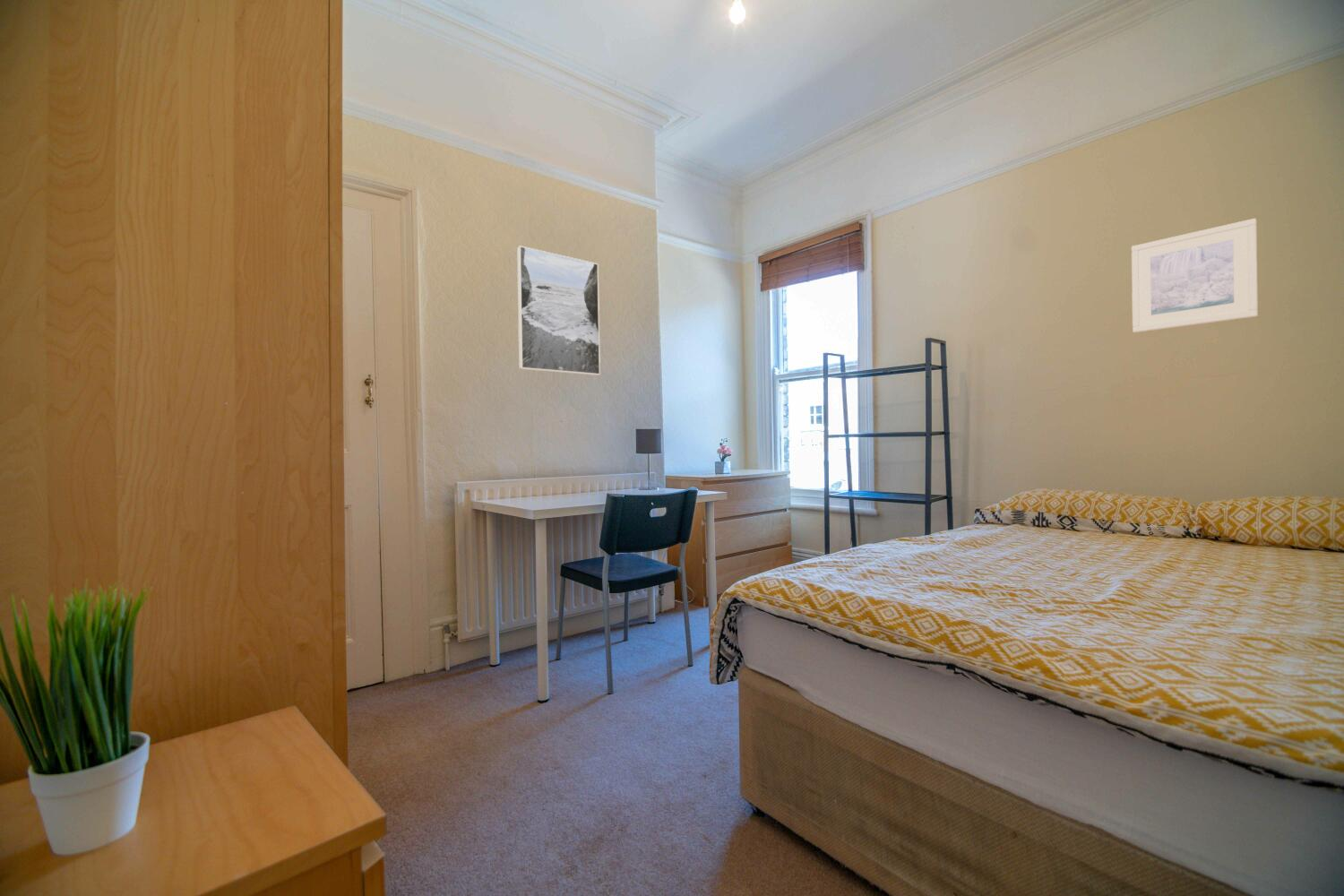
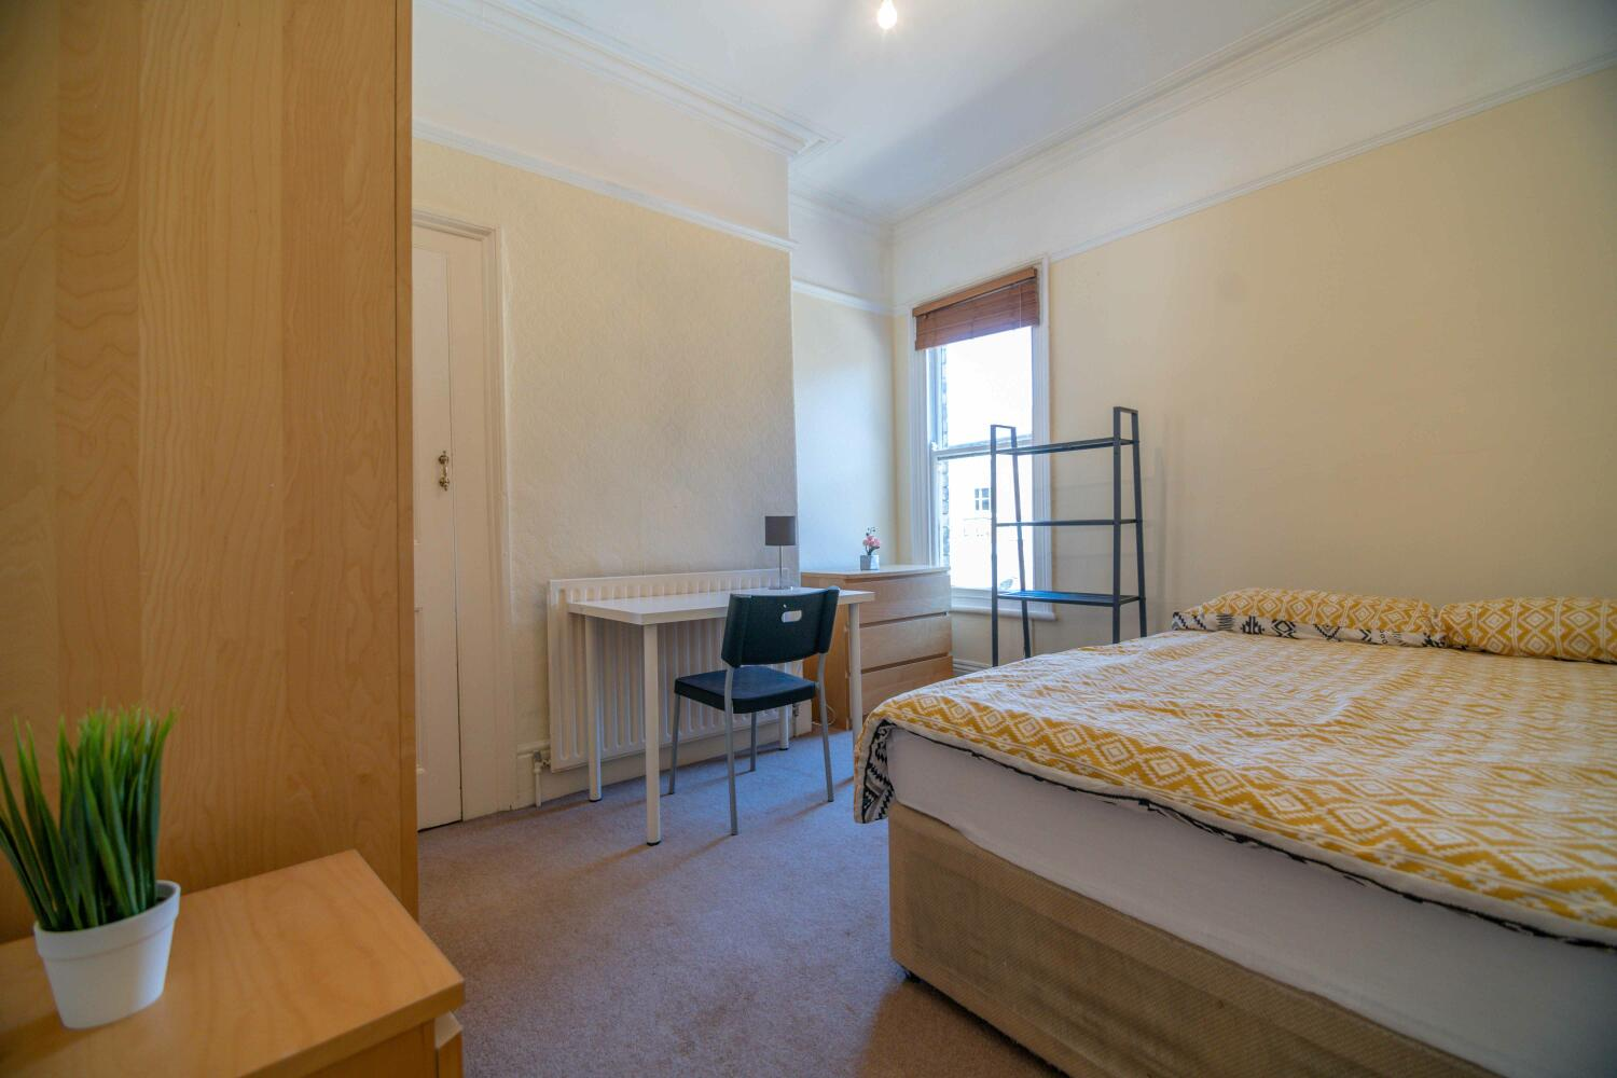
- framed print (1190, 279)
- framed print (560, 314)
